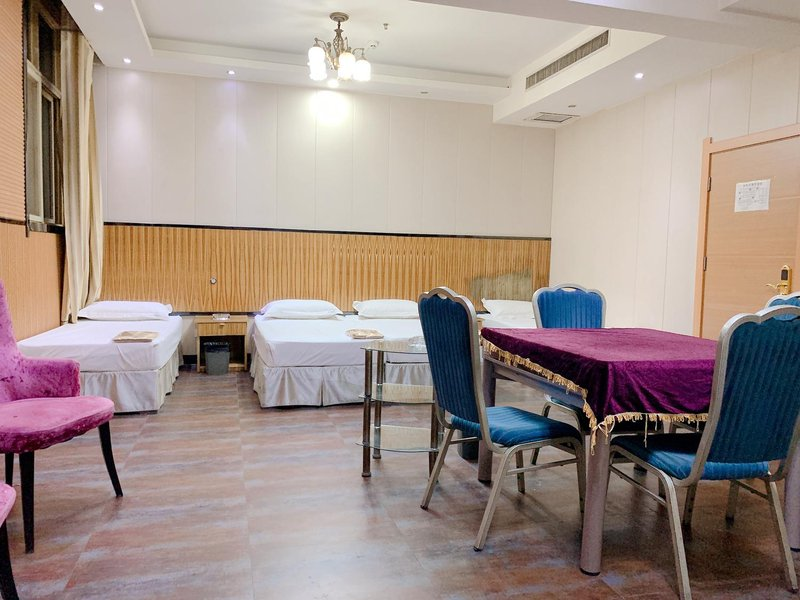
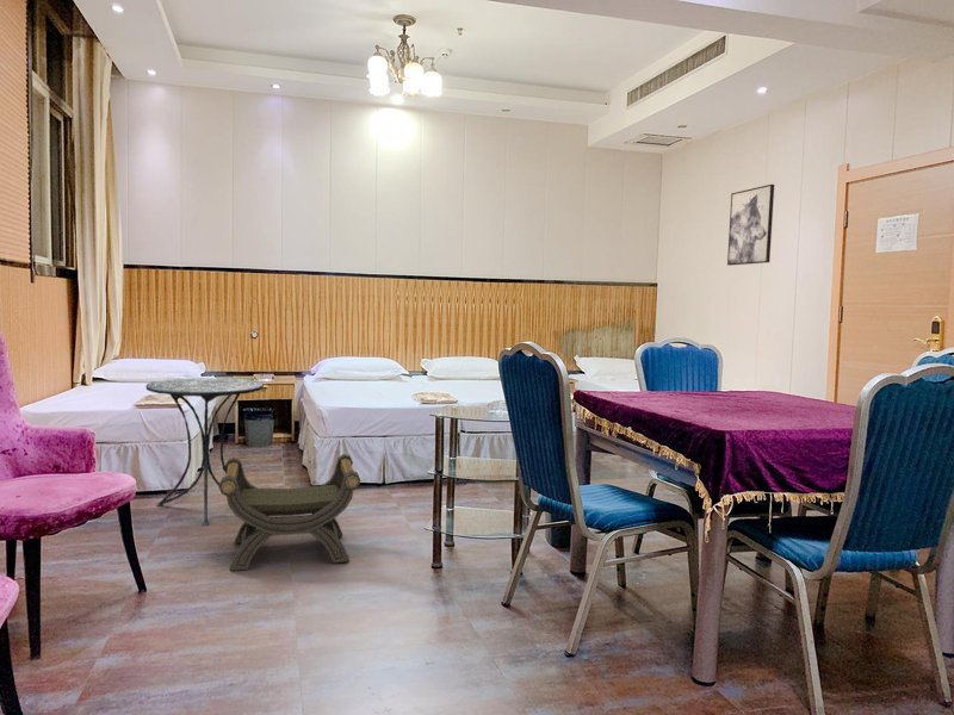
+ stool (290, 508)
+ side table (206, 447)
+ wall art (749, 226)
